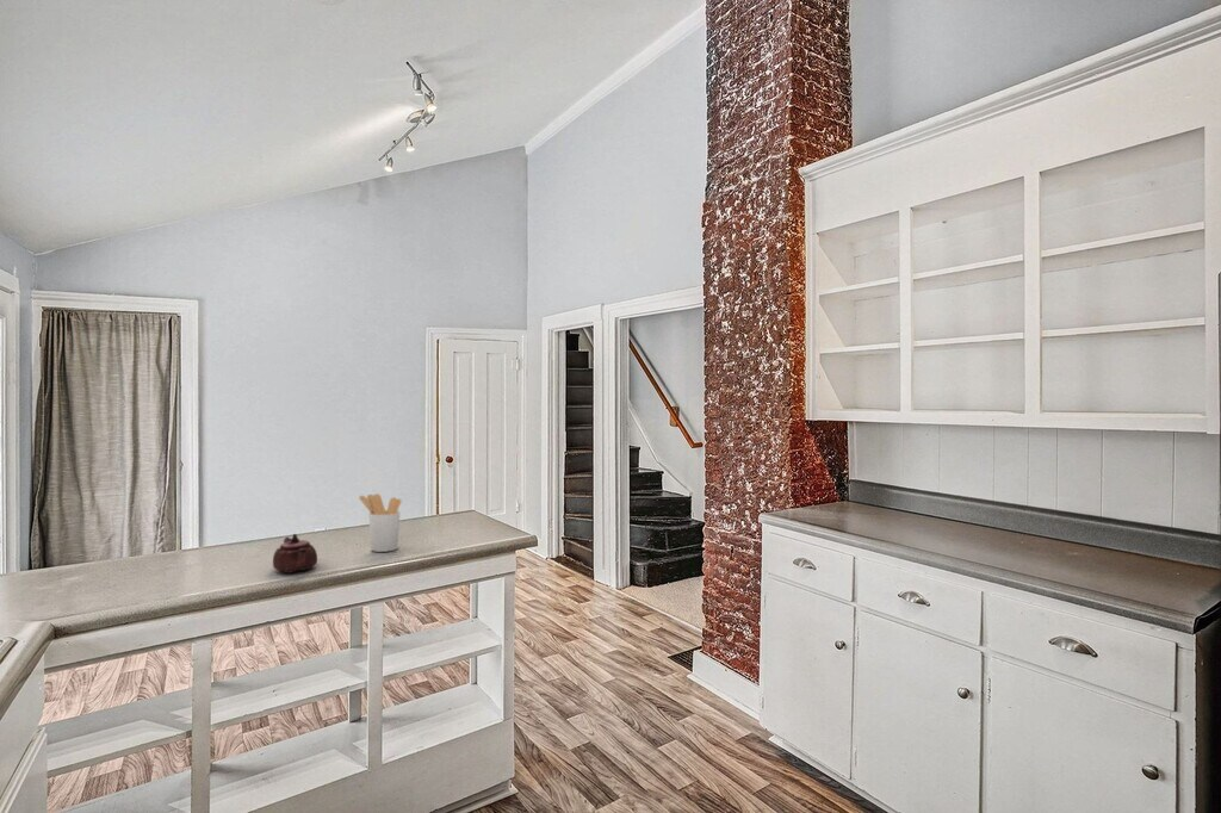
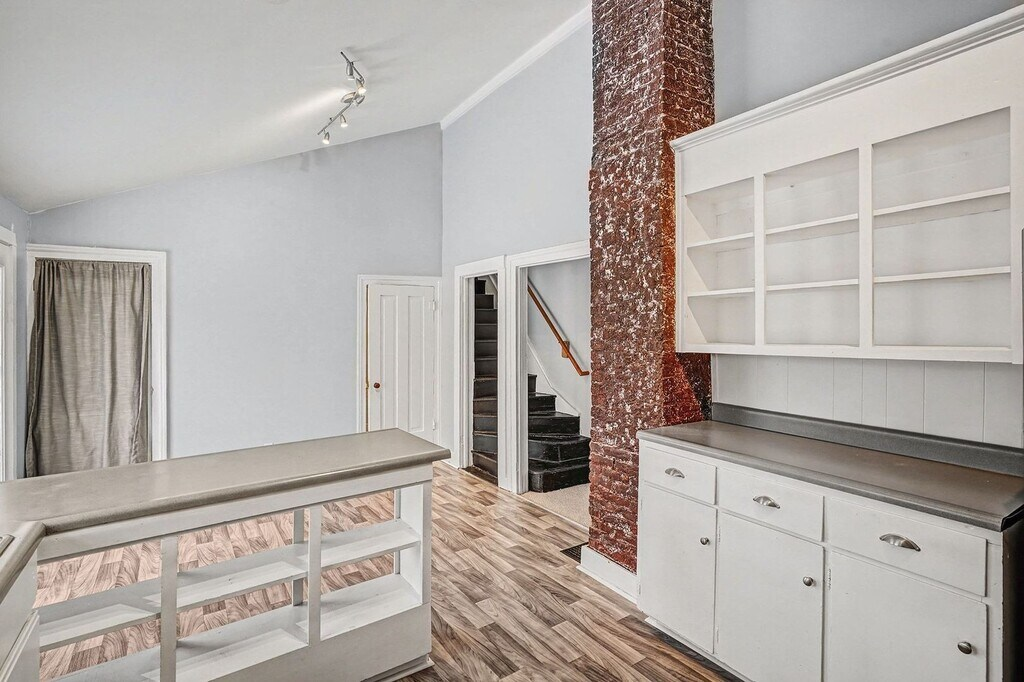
- teapot (295, 551)
- utensil holder (379, 520)
